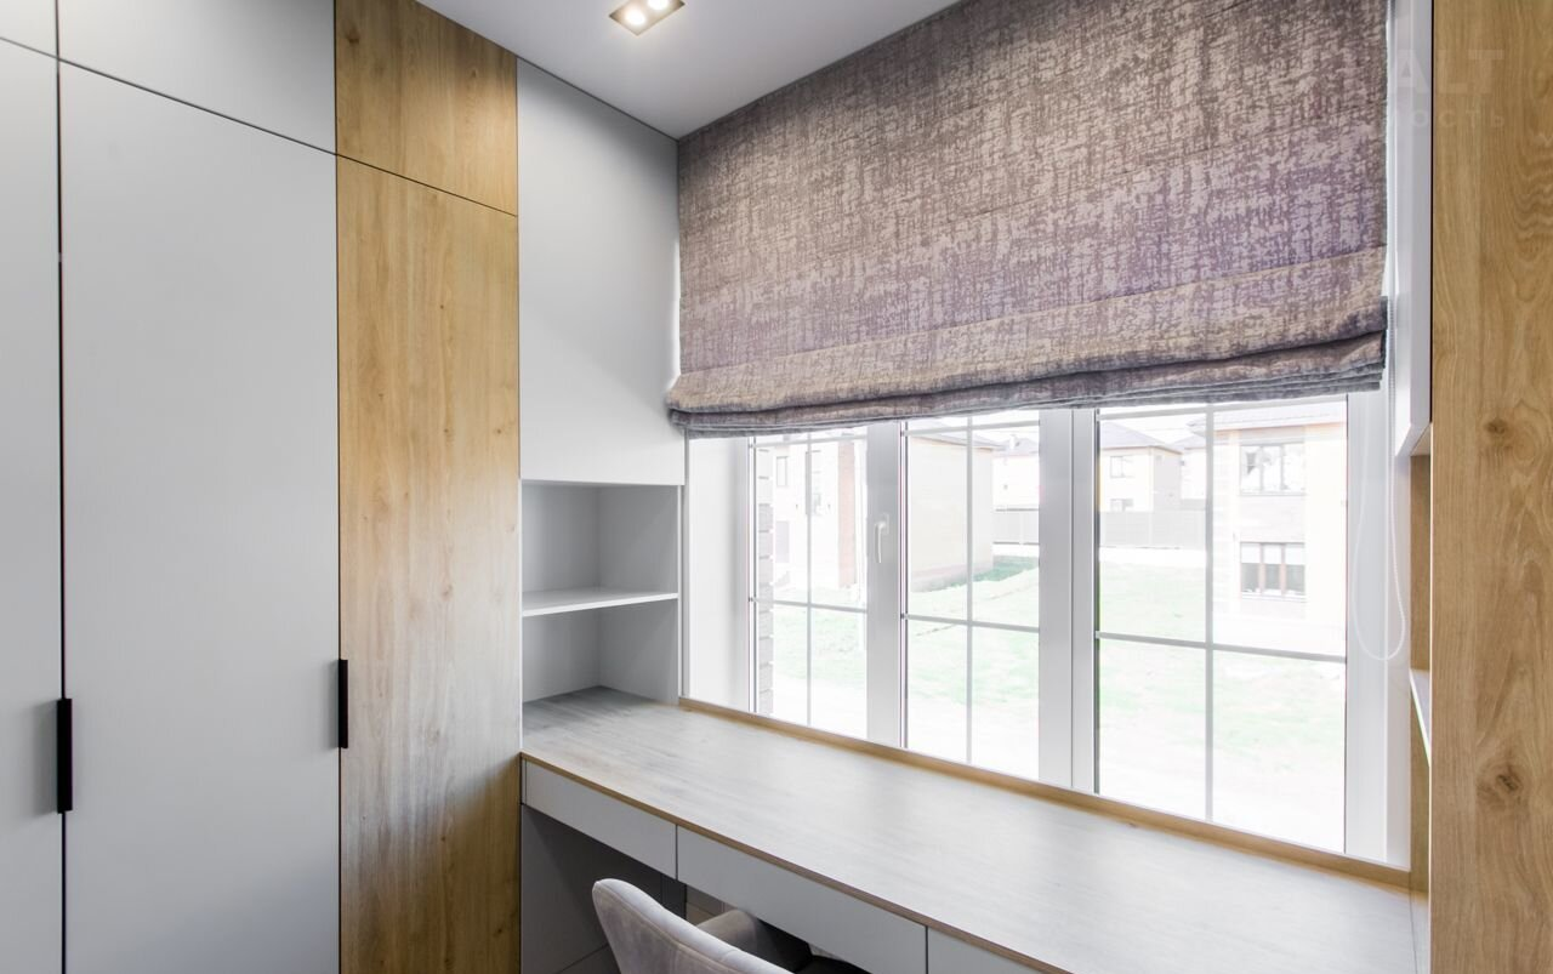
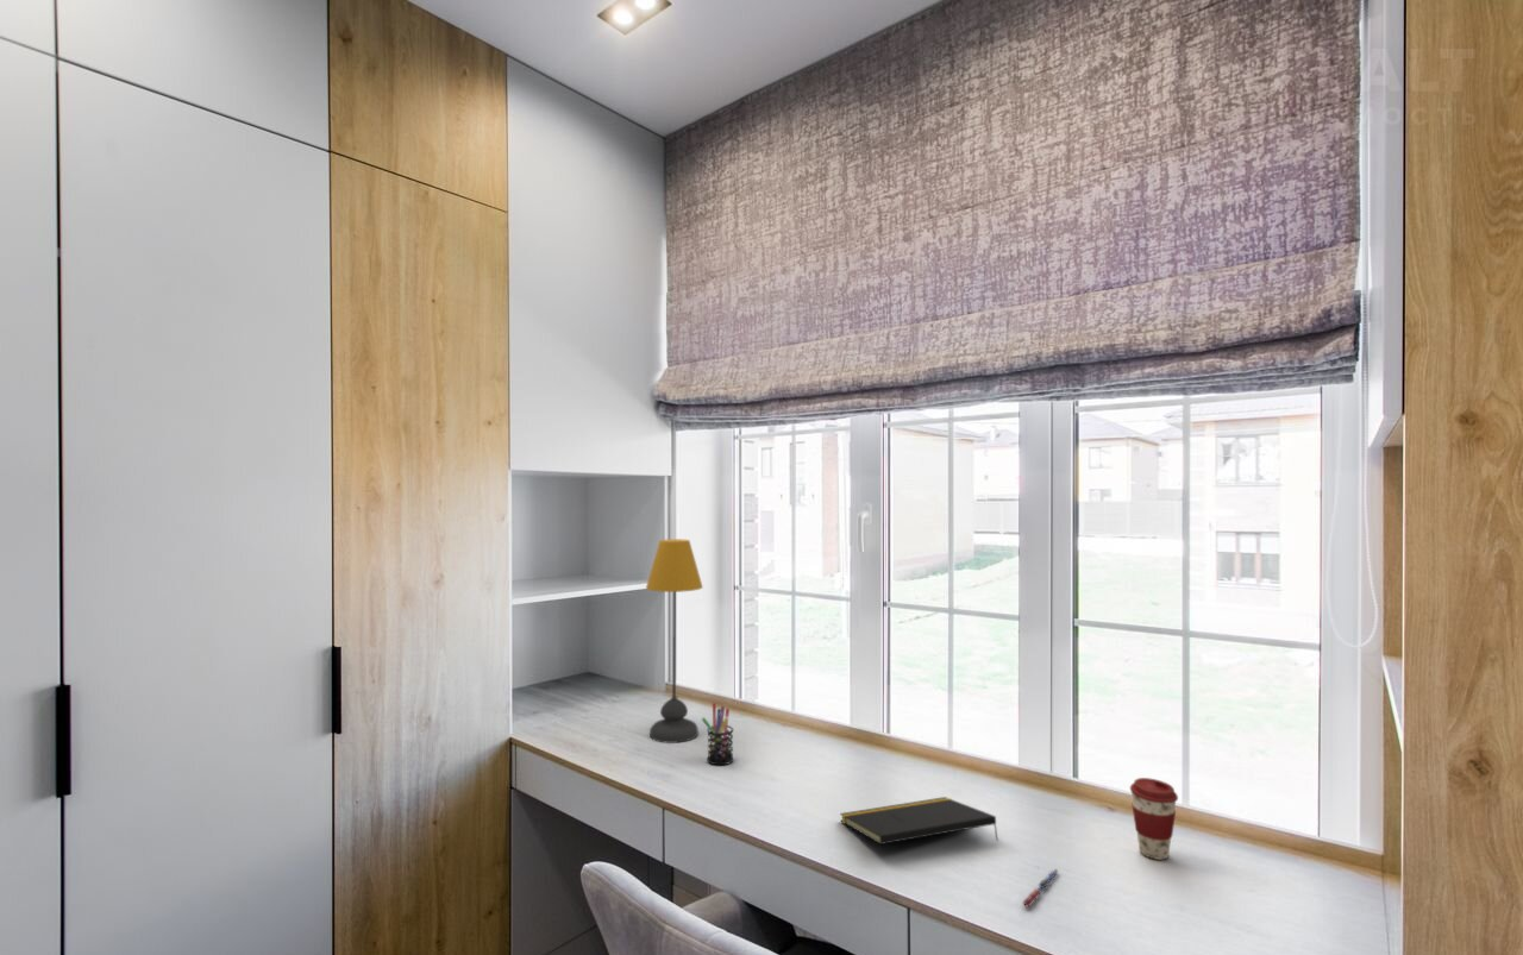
+ coffee cup (1153, 818)
+ notepad (915, 818)
+ pen (1041, 885)
+ pen holder (716, 733)
+ table lamp (673, 636)
